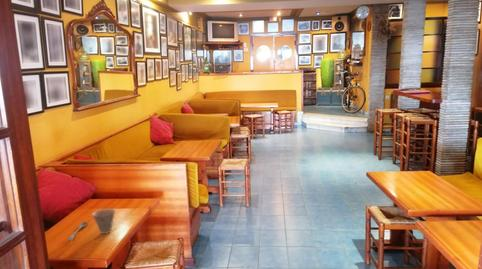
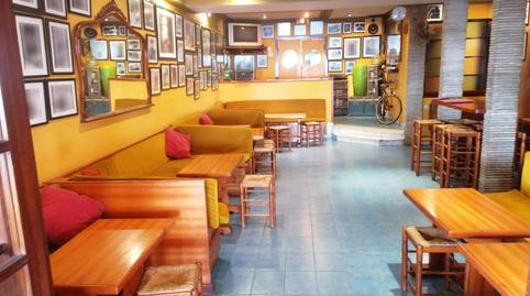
- soupspoon (78, 229)
- cup (104, 221)
